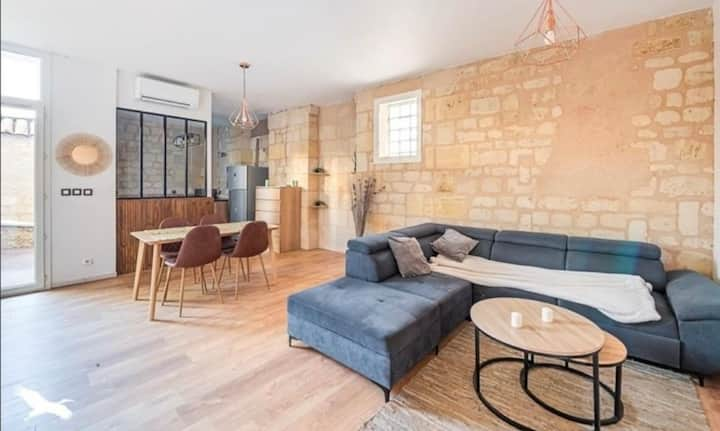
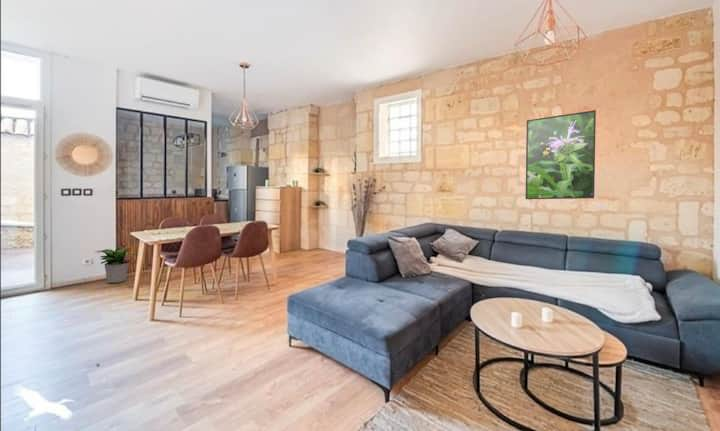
+ potted plant (117, 265)
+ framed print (558, 157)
